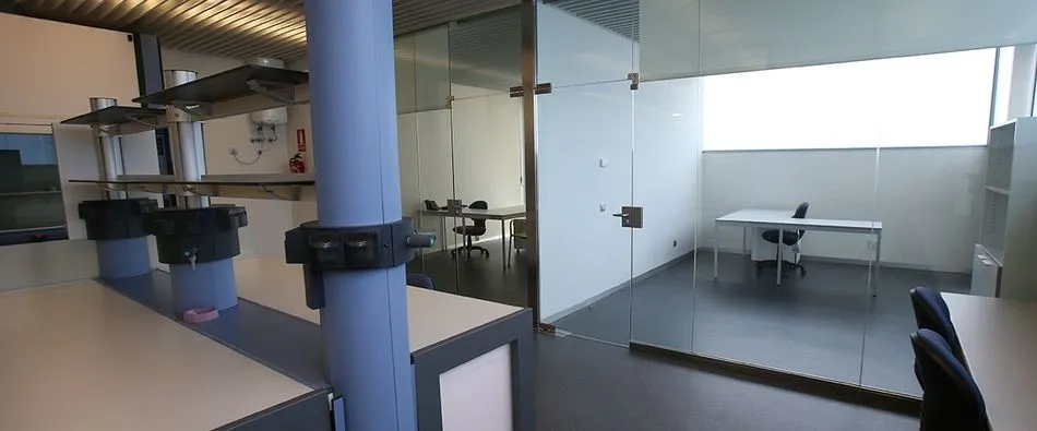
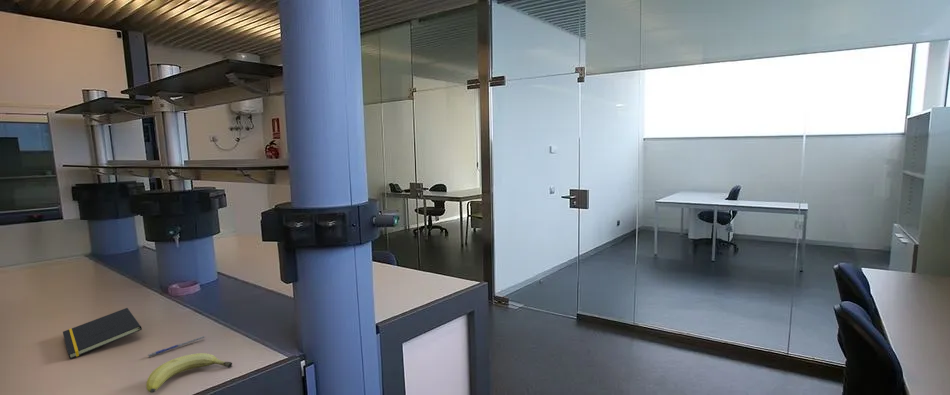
+ notepad (101, 330)
+ pen (178, 345)
+ fruit (186, 368)
